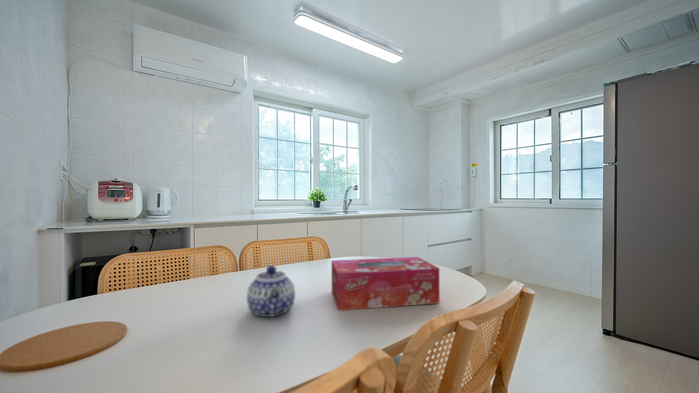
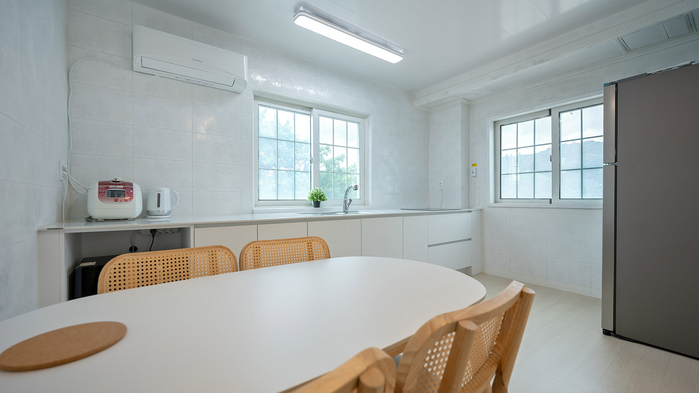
- teapot (271, 287)
- tissue box (382, 280)
